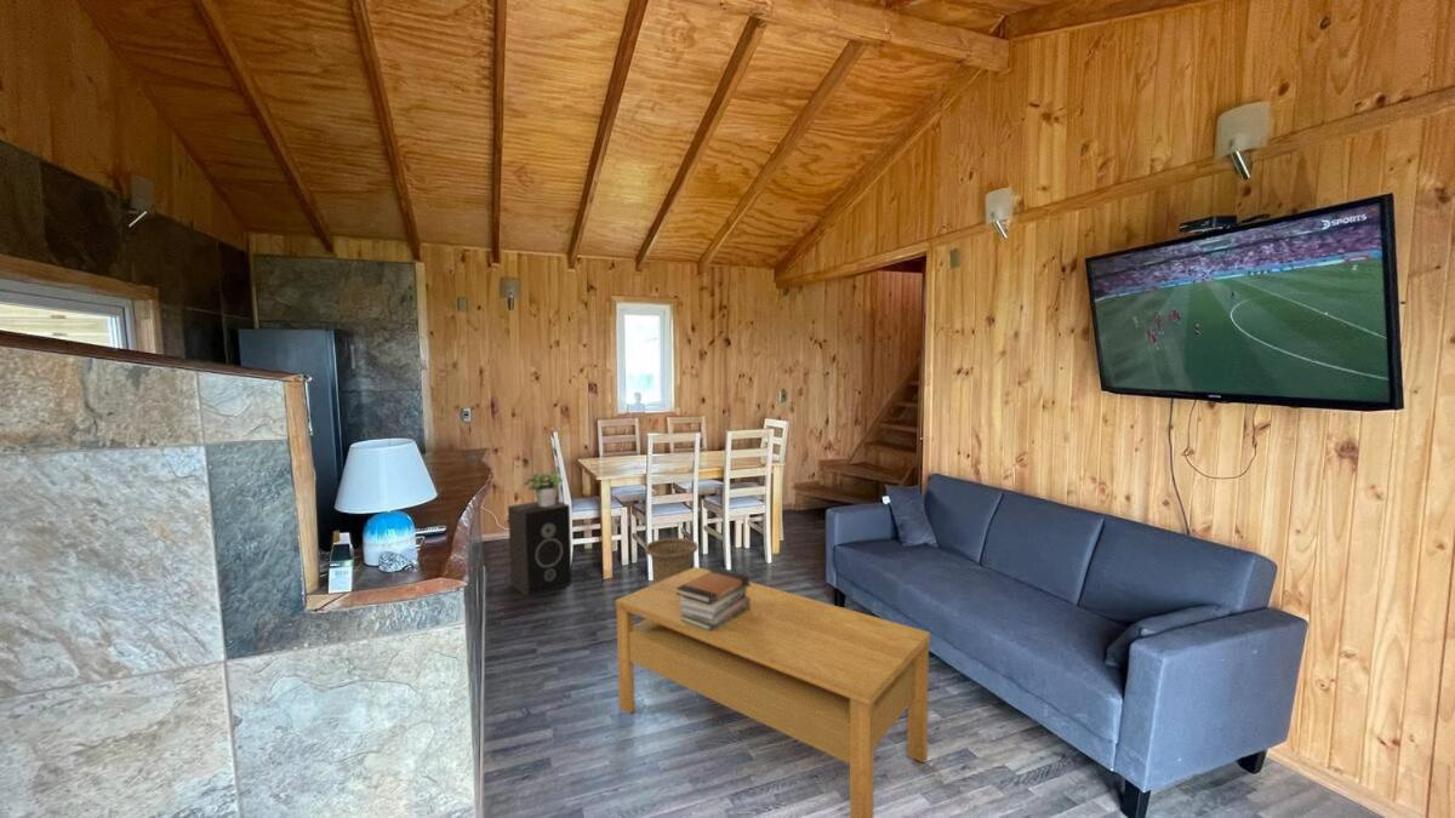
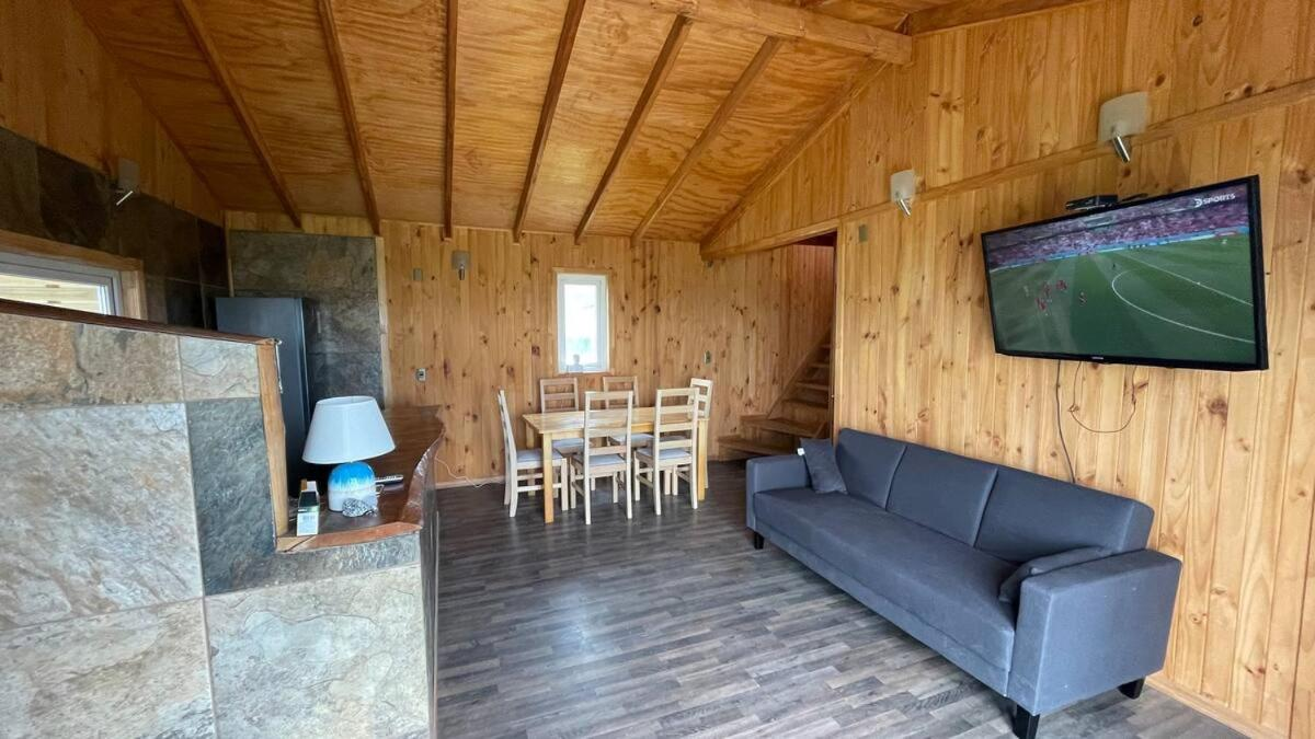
- potted plant (544, 487)
- speaker (540, 545)
- coffee table (761, 674)
- basket (672, 570)
- book stack (714, 597)
